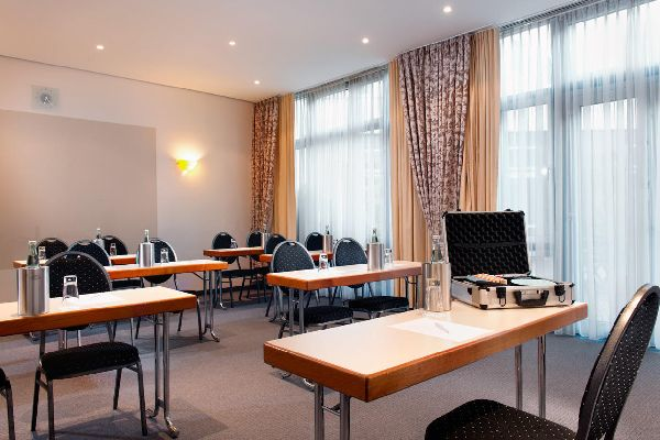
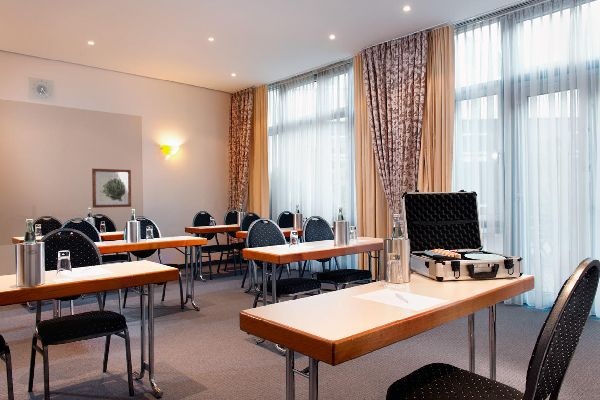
+ wall art (112, 188)
